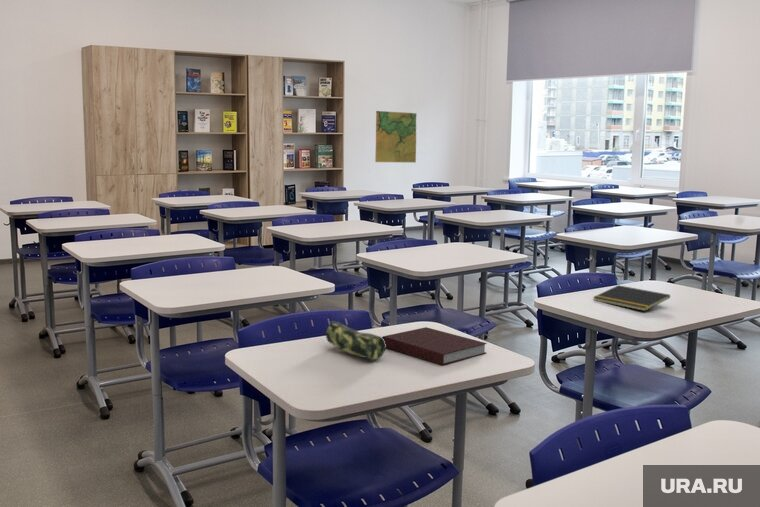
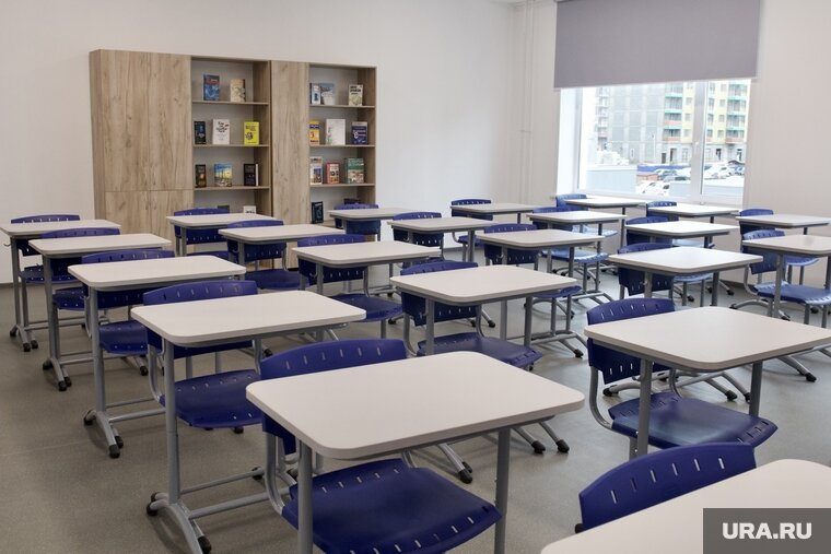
- notepad (630, 297)
- map (396, 137)
- pencil case (353, 340)
- notebook (433, 344)
